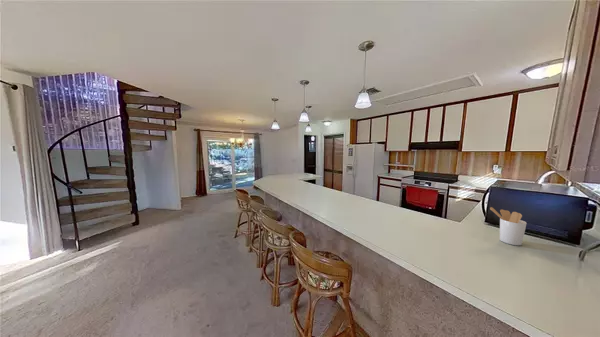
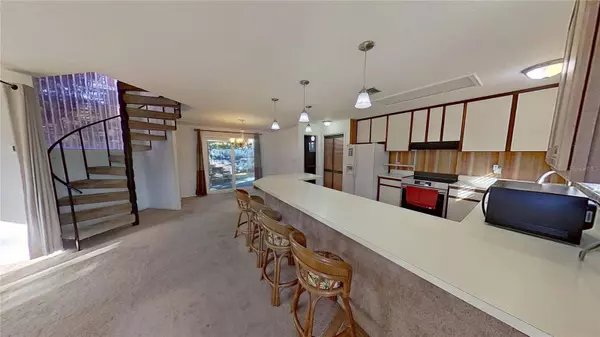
- utensil holder (505, 224)
